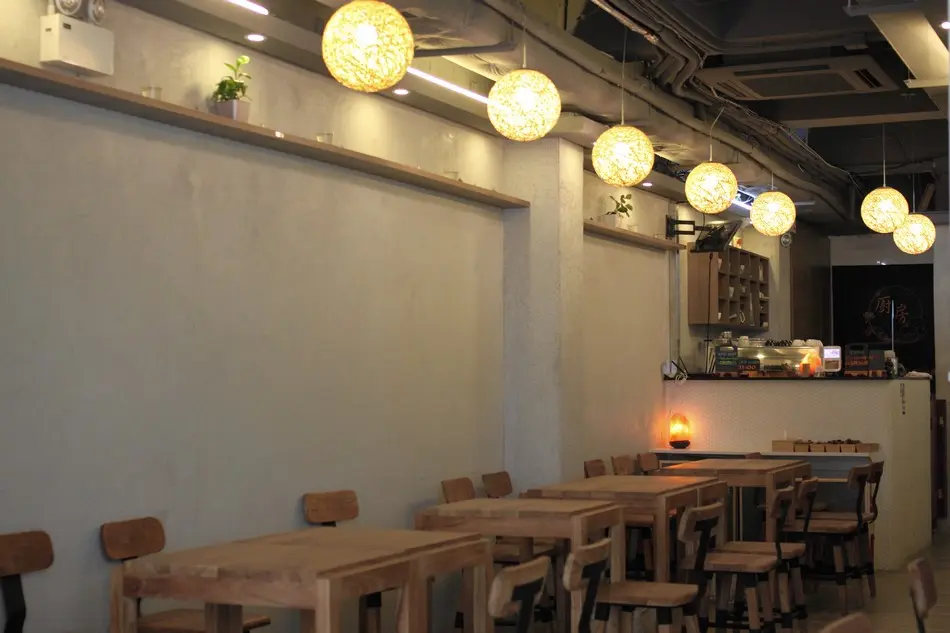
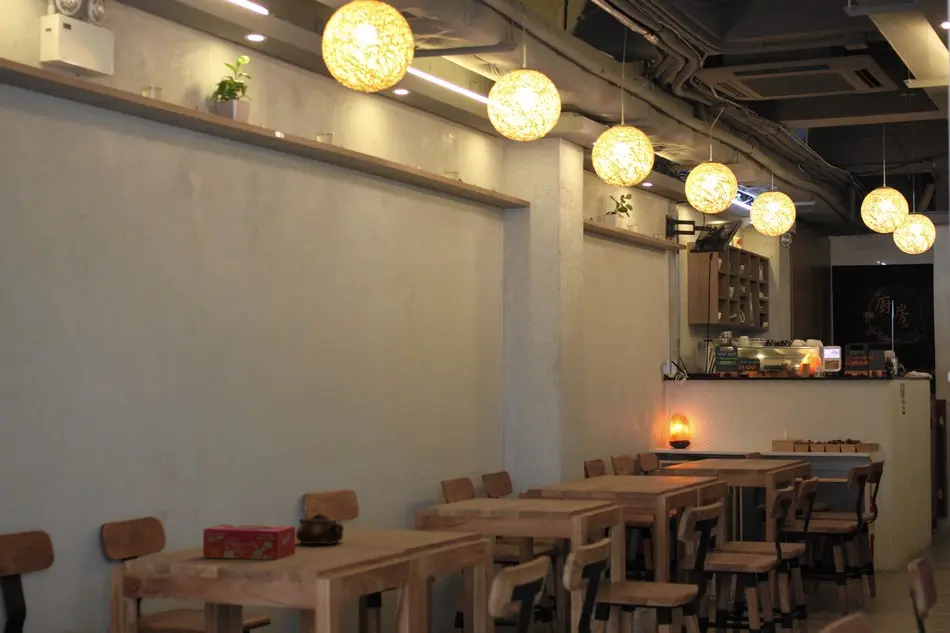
+ tissue box (249, 541)
+ teapot (319, 528)
